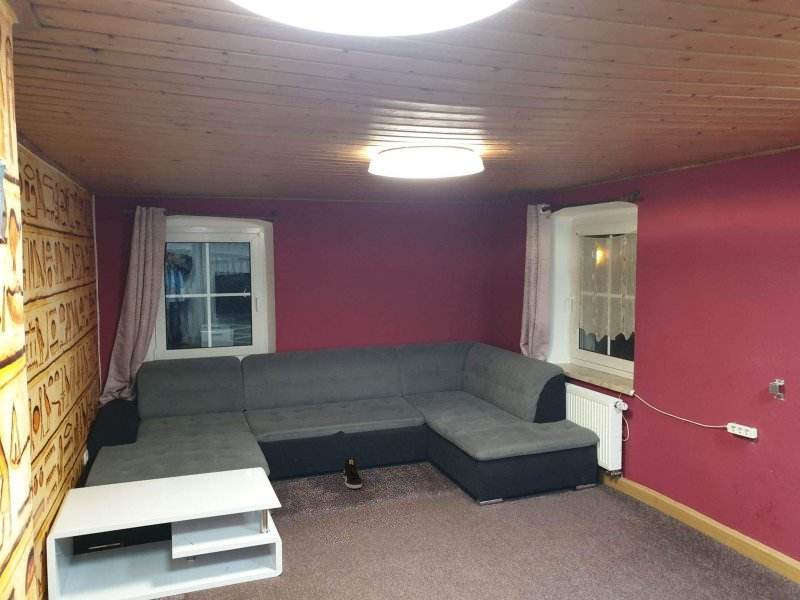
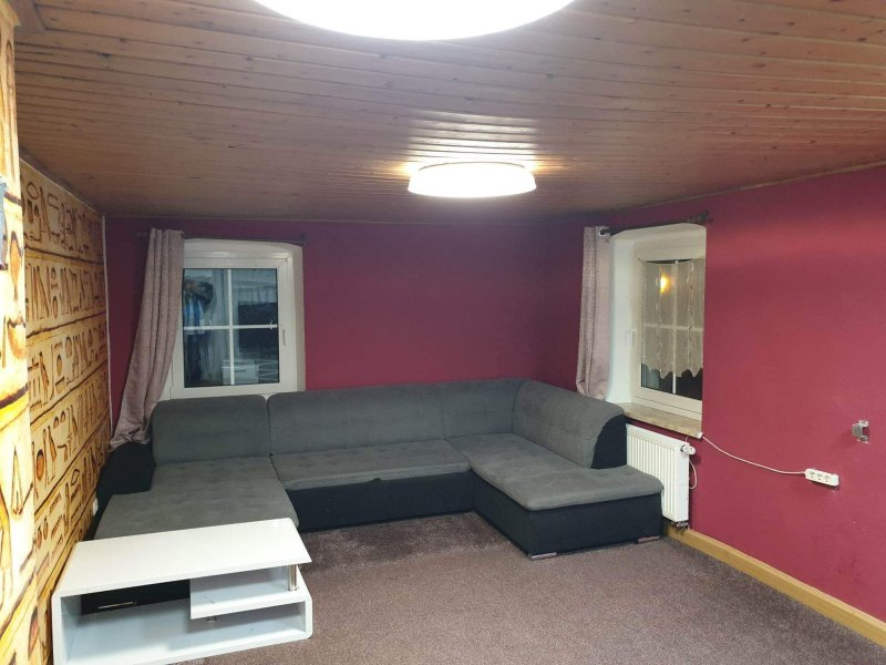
- sneaker (351, 471)
